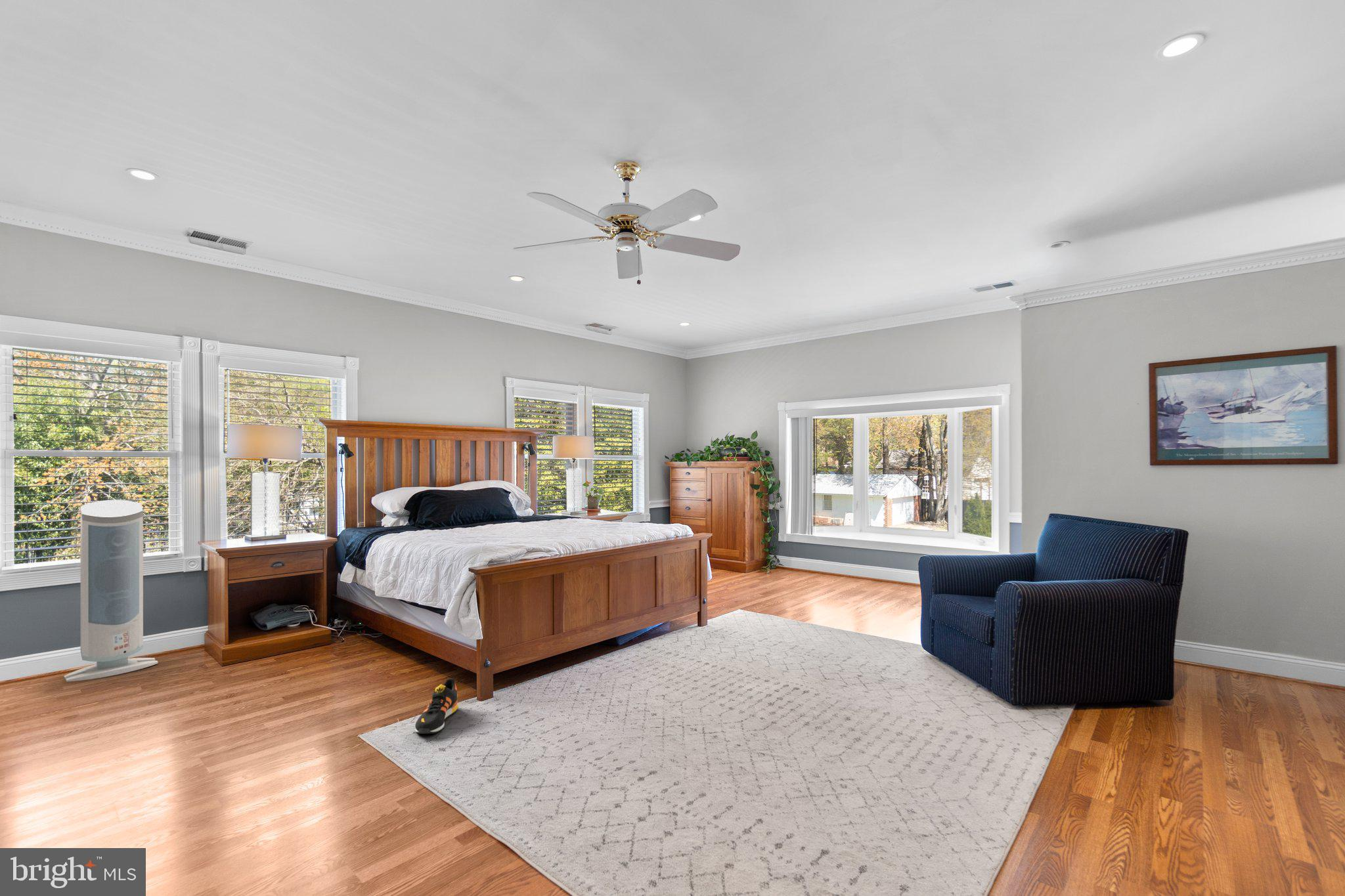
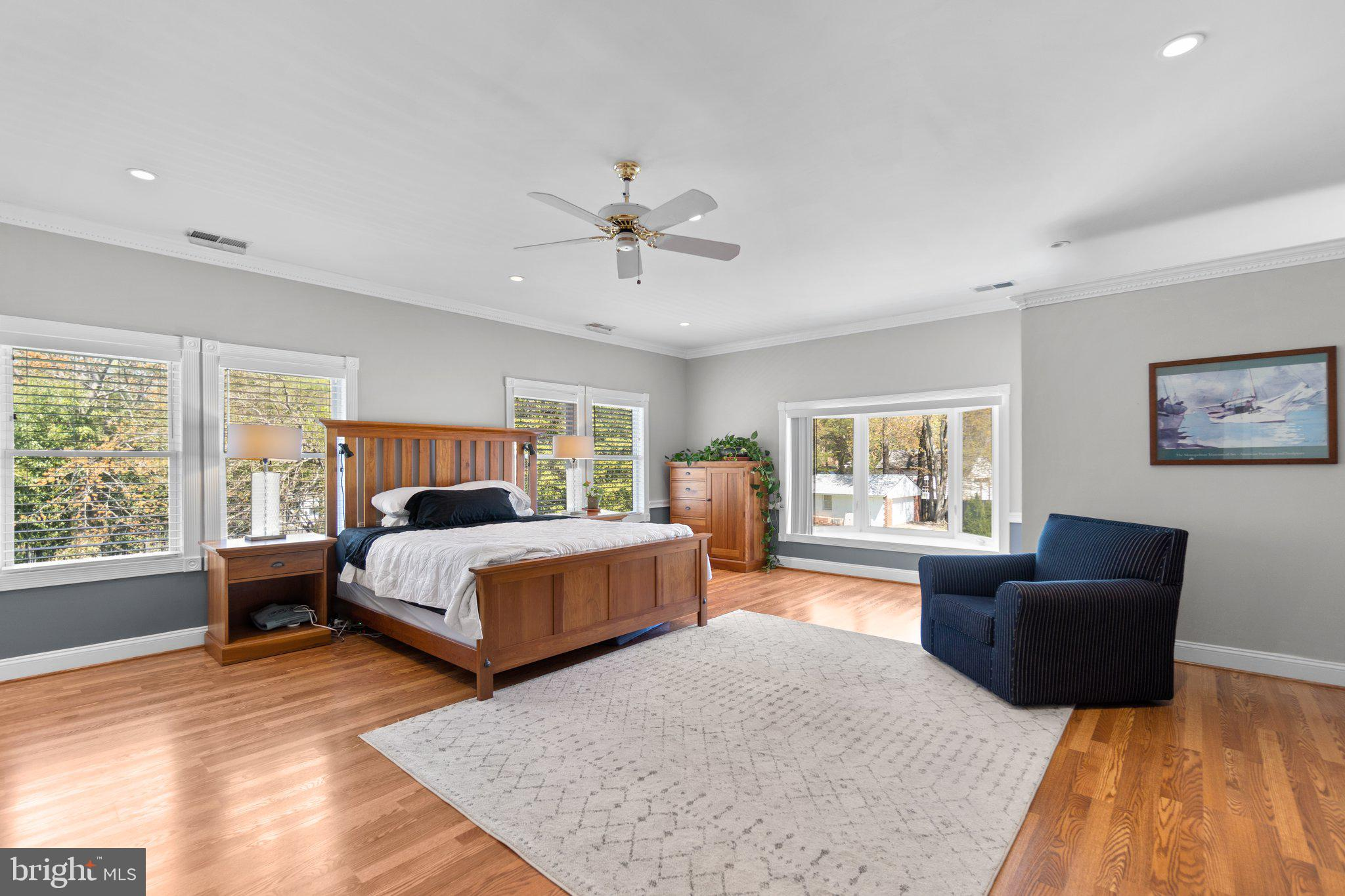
- shoe (438, 704)
- air purifier (112, 585)
